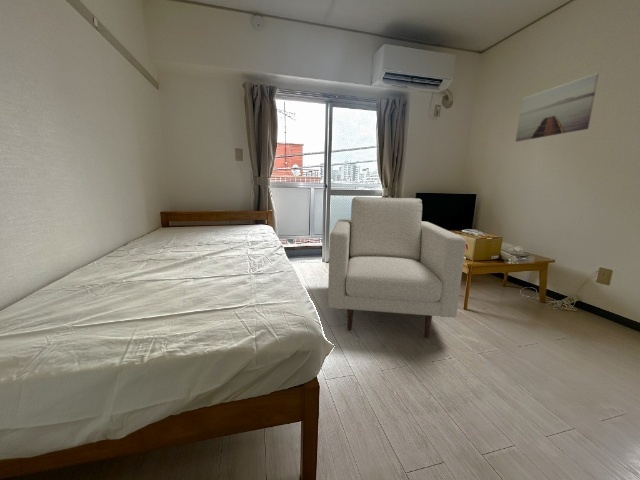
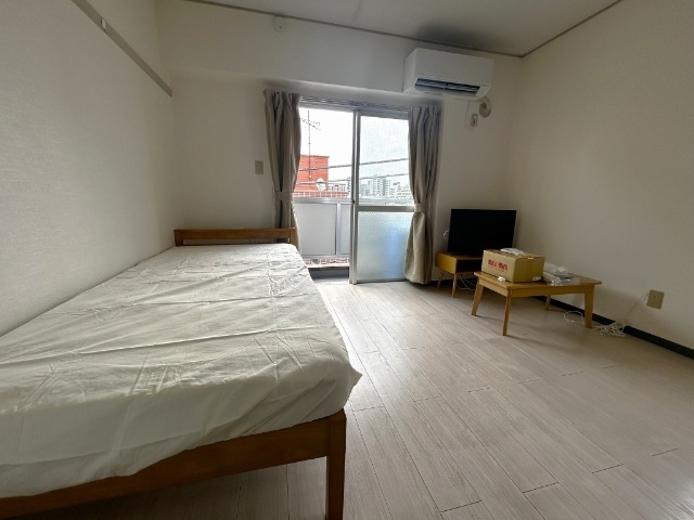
- chair (386, 256)
- wall art (551, 112)
